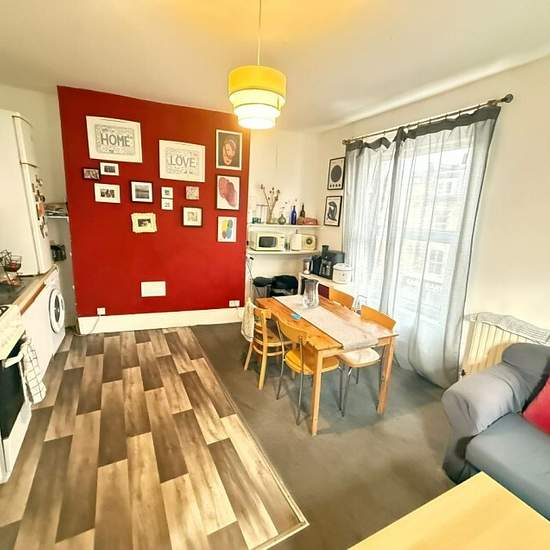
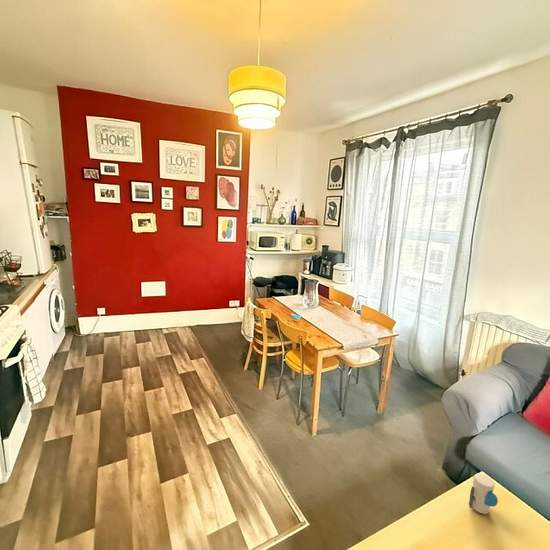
+ toy (483, 496)
